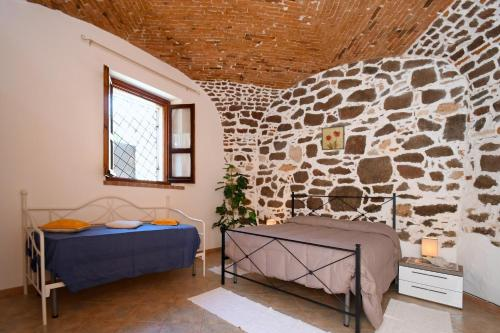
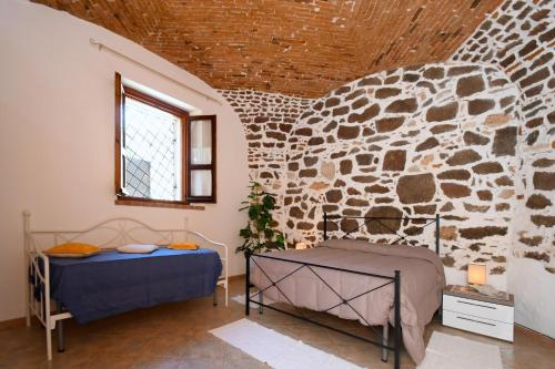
- wall art (333, 138)
